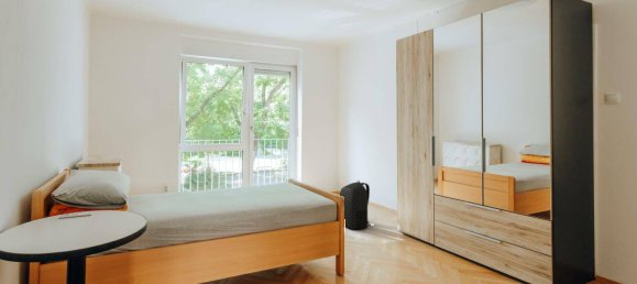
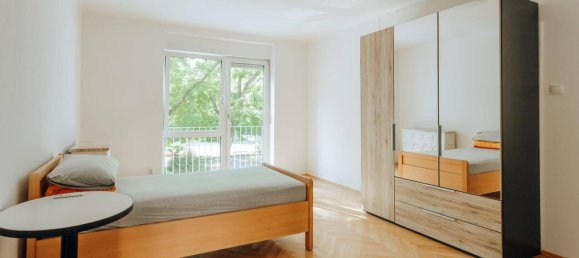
- backpack (356, 203)
